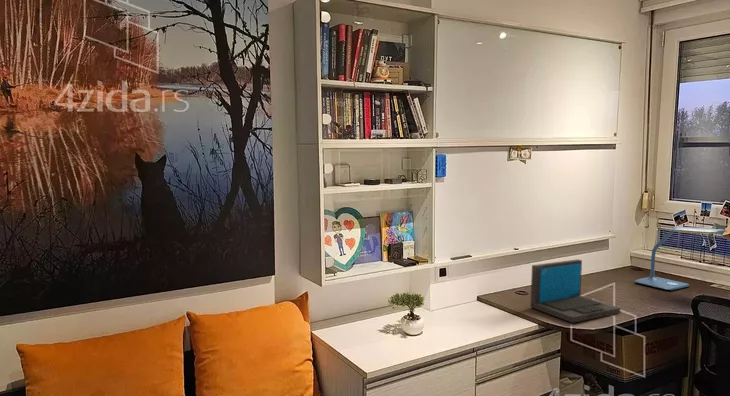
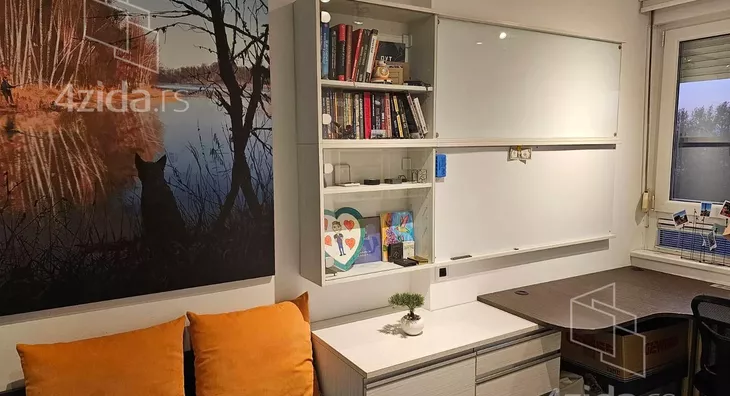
- desk lamp (664, 240)
- laptop (575, 288)
